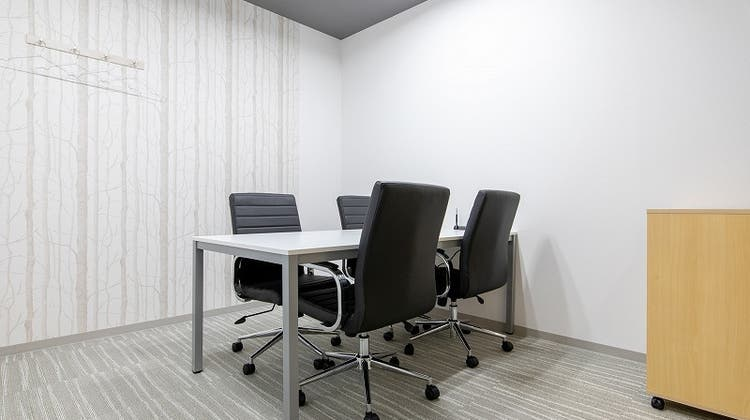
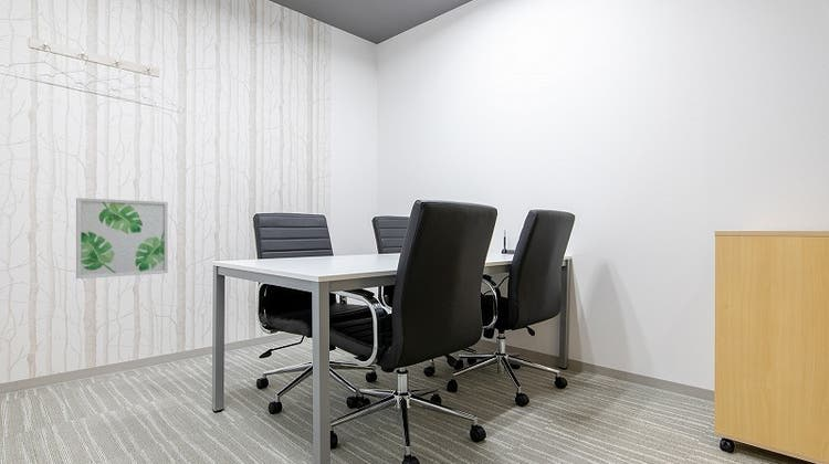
+ wall art (124, 238)
